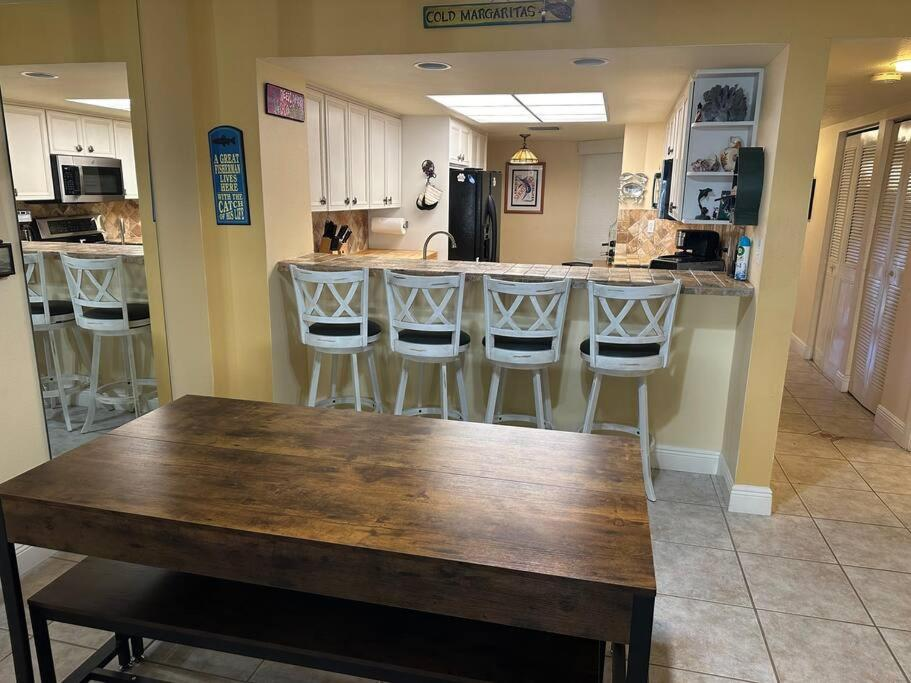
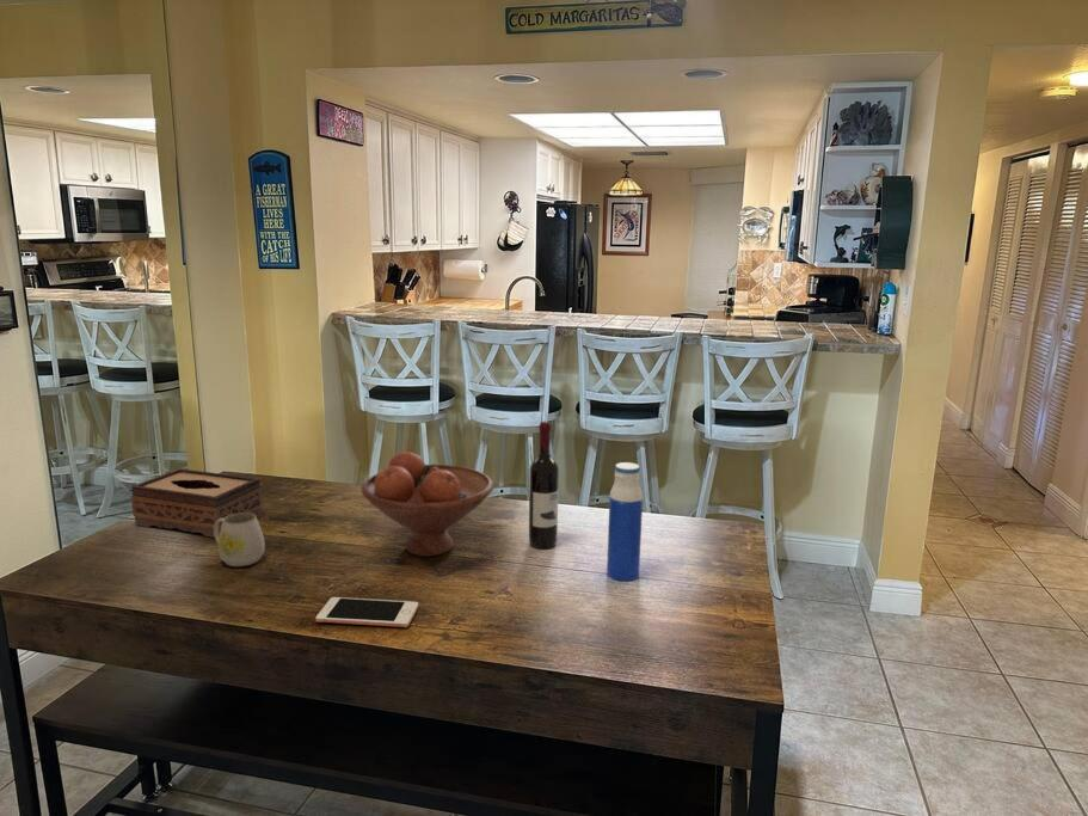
+ tissue box (198, 501)
+ cell phone (368, 612)
+ wine bottle (543, 484)
+ mug (236, 538)
+ water bottle (625, 521)
+ fruit bowl (428, 503)
